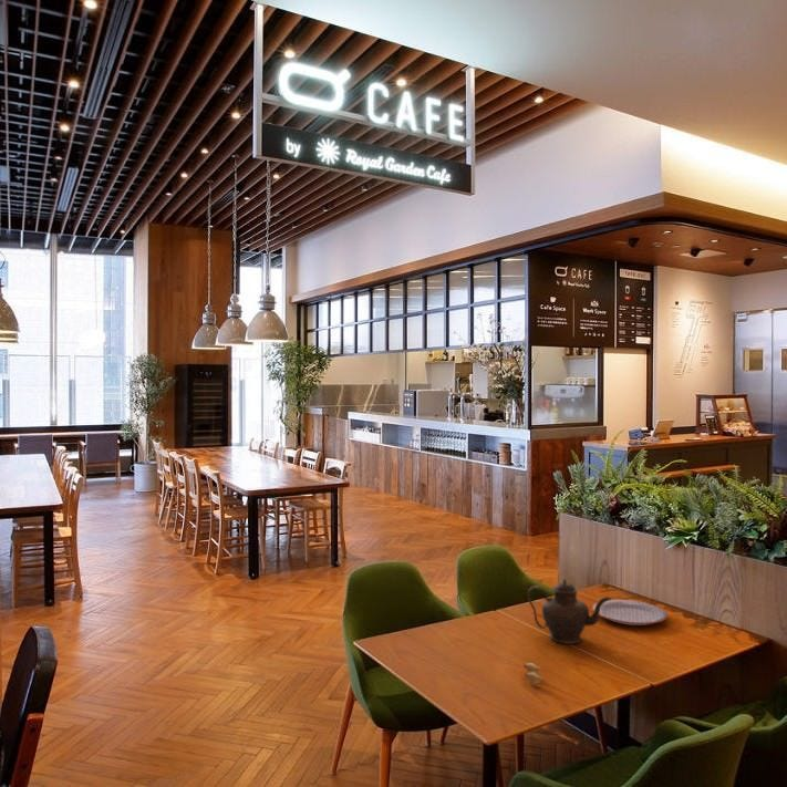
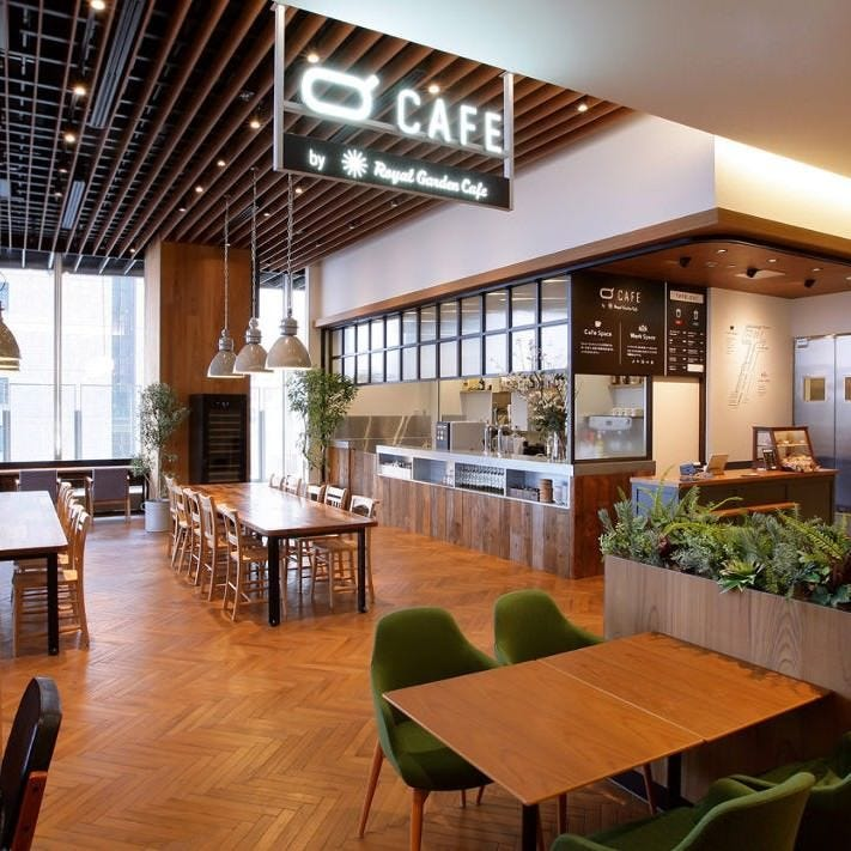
- teapot (568, 609)
- plate (629, 613)
- crescent roll (534, 673)
